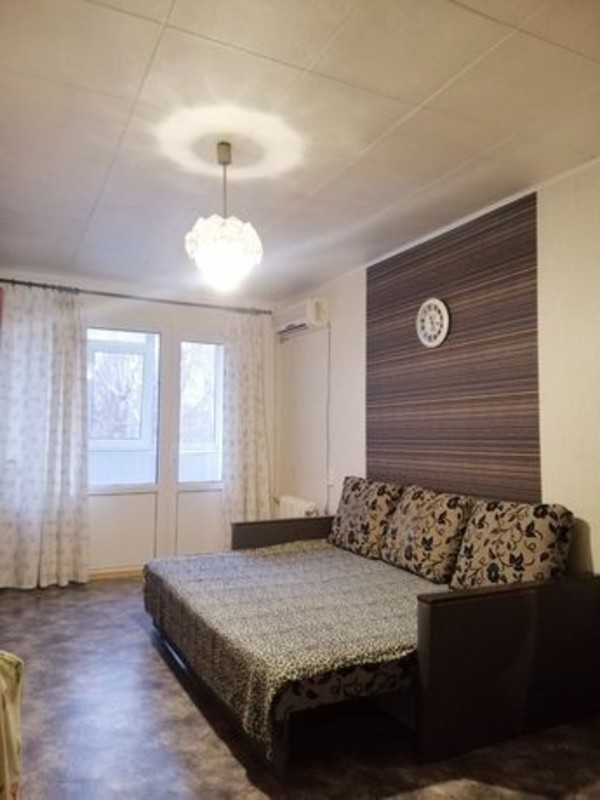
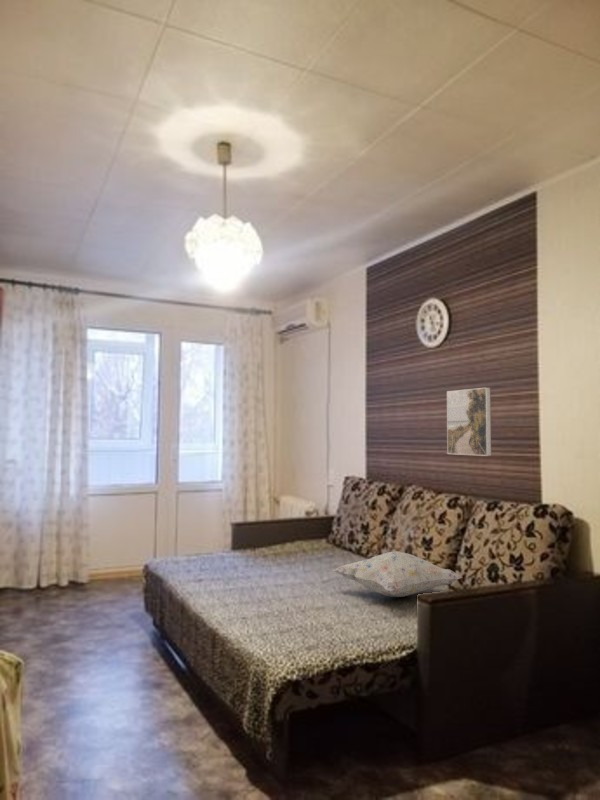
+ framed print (468, 422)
+ decorative pillow (397, 573)
